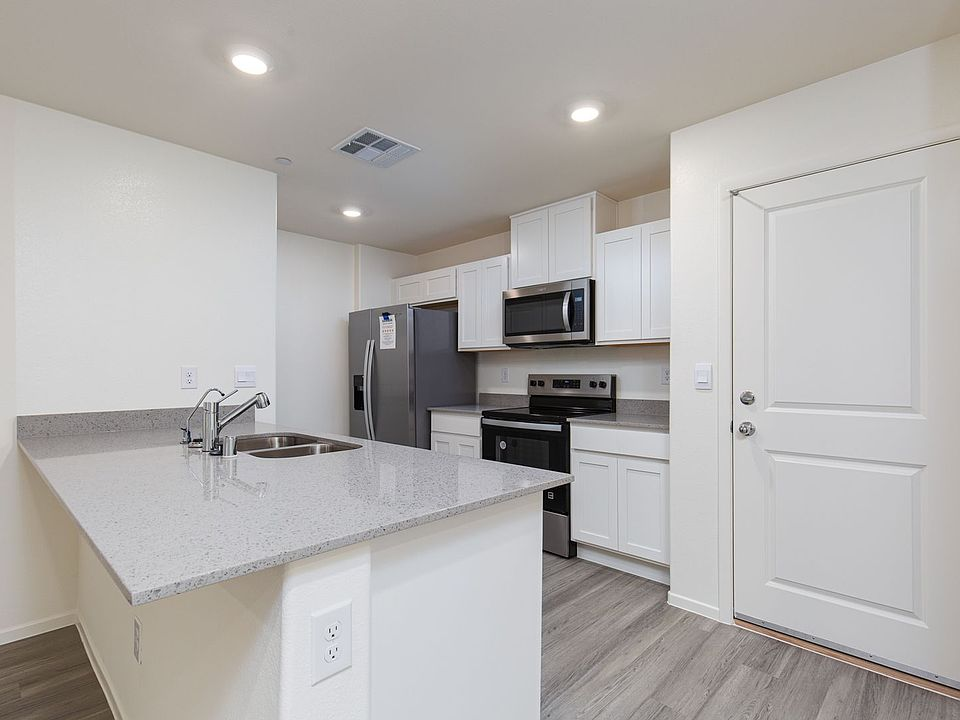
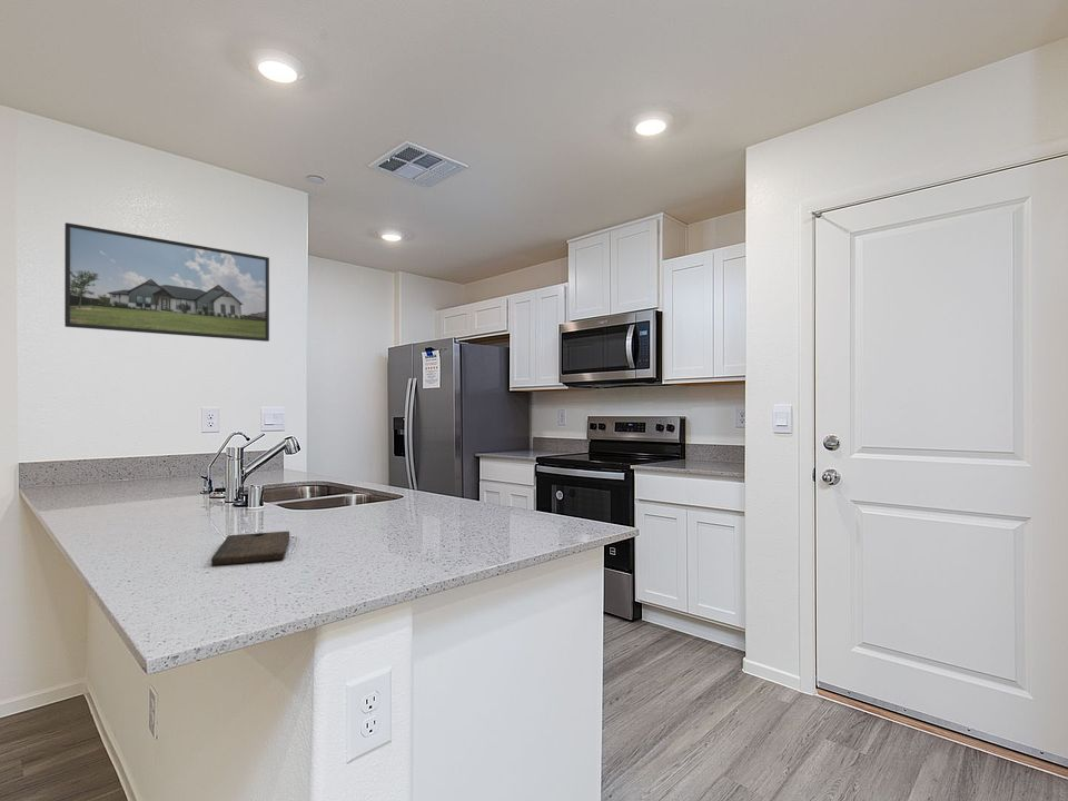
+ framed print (177, 288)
+ cutting board (254, 546)
